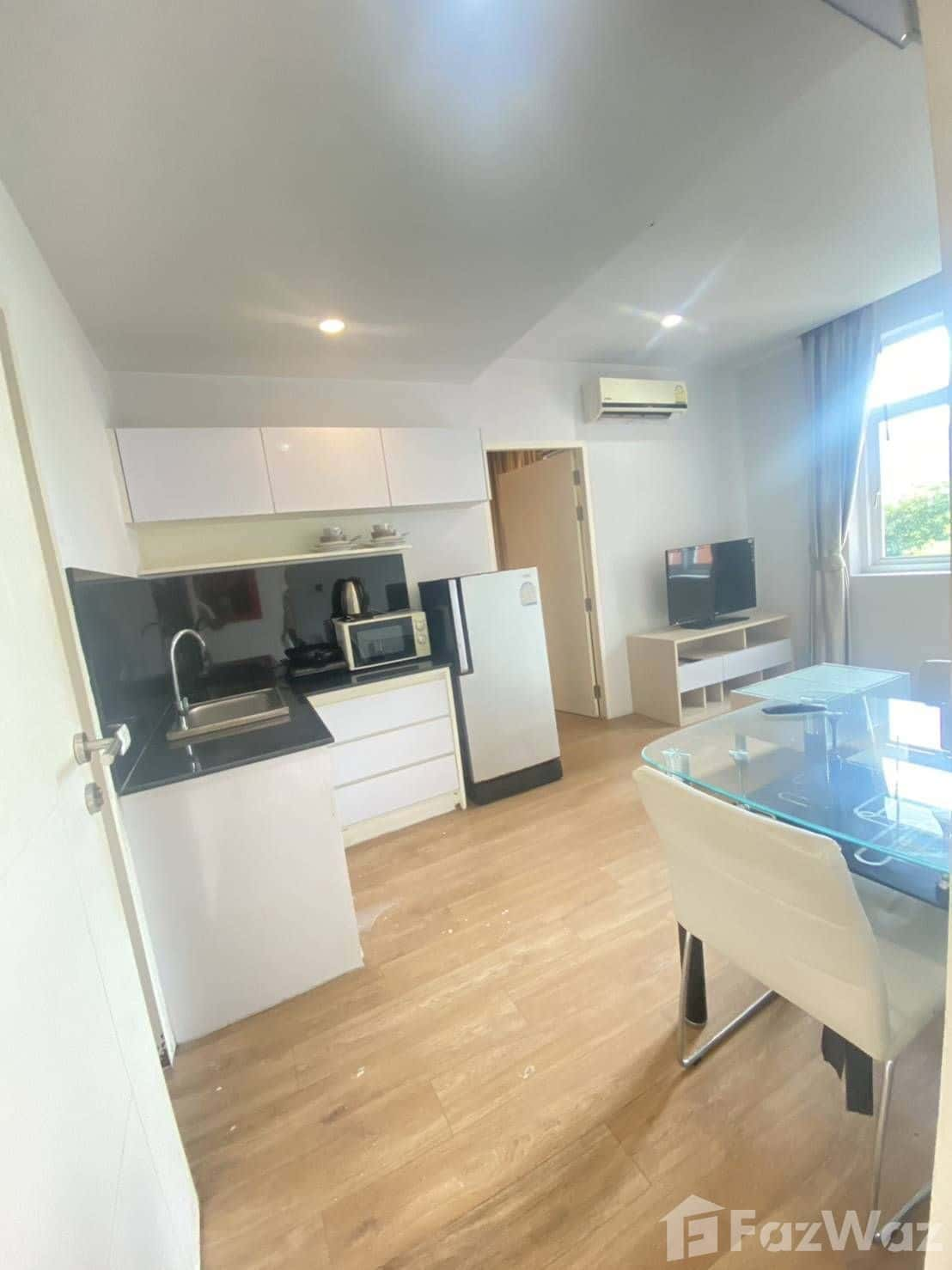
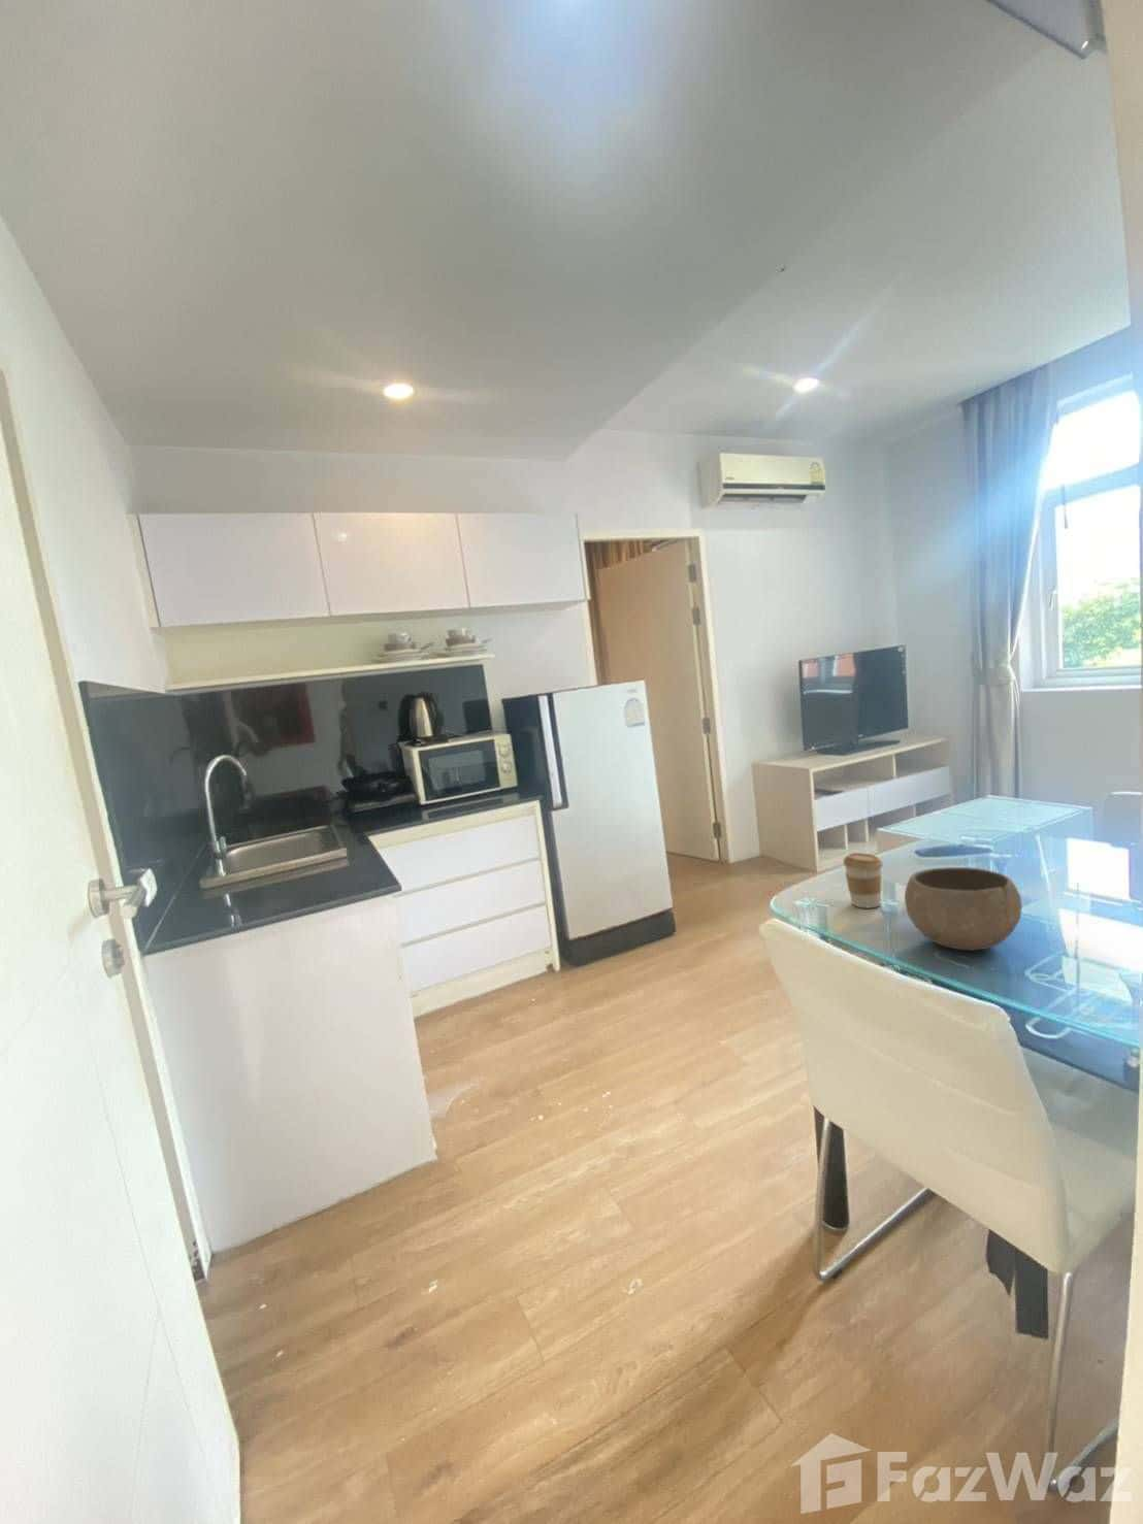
+ coffee cup (863, 878)
+ bowl (961, 910)
